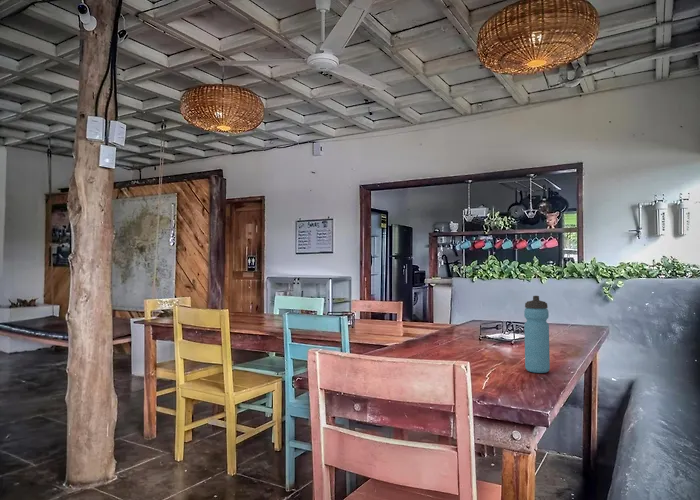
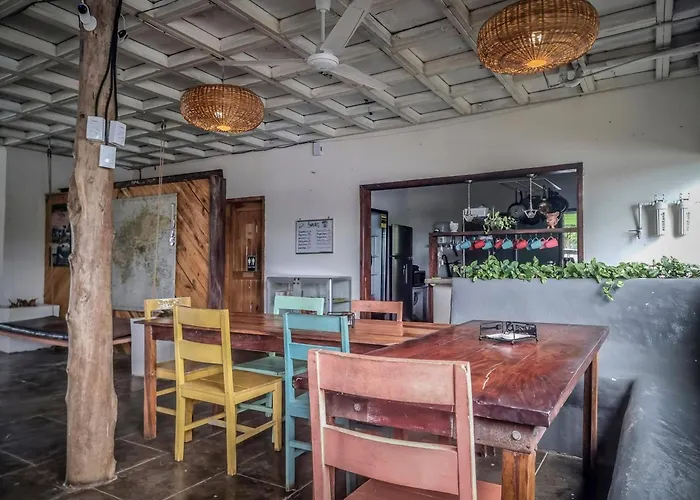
- water bottle (536, 333)
